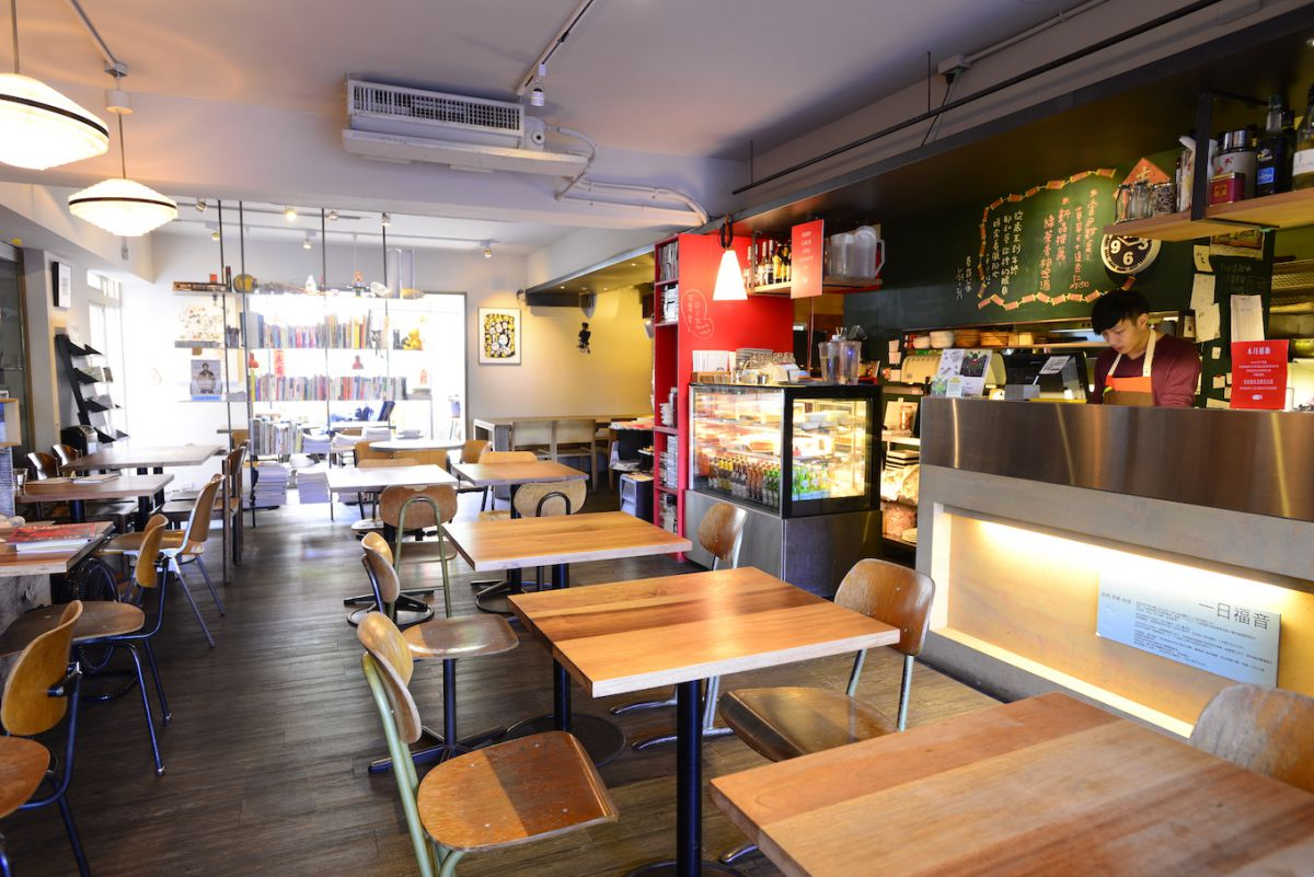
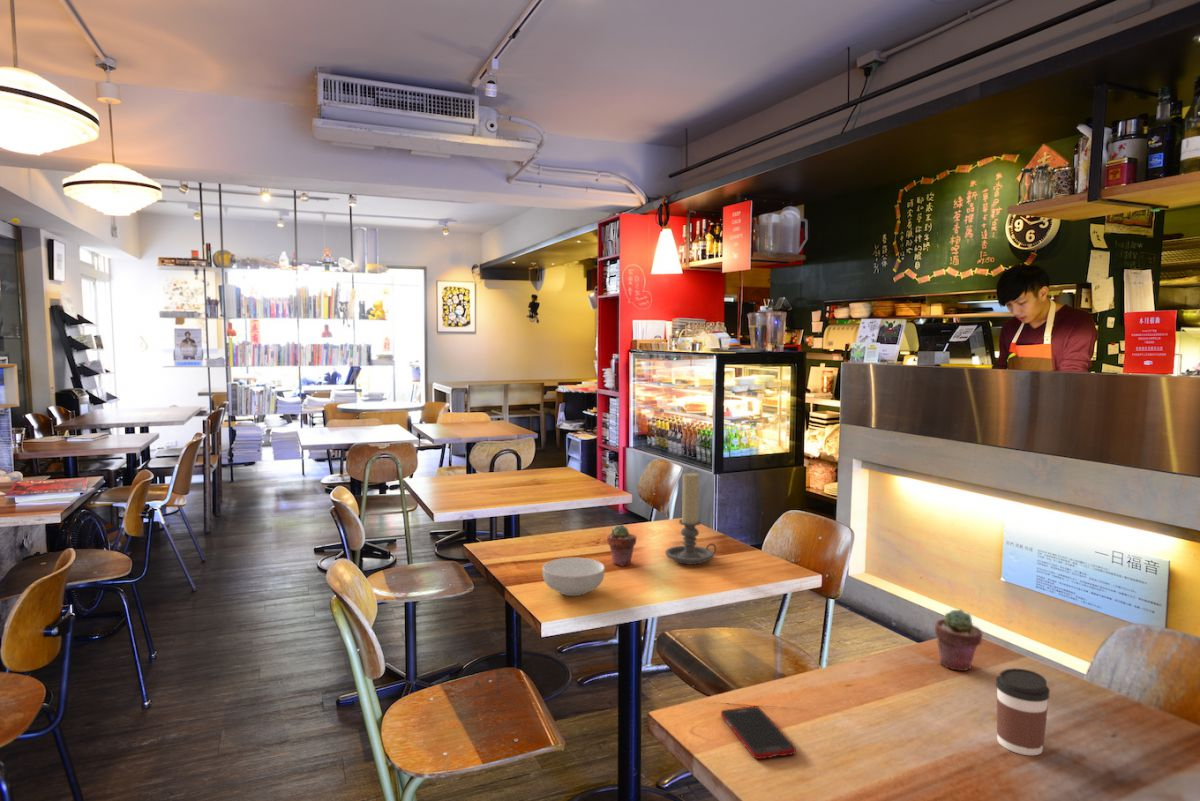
+ coffee cup (1021, 710)
+ potted succulent (621, 543)
+ cereal bowl (573, 578)
+ cell phone (756, 731)
+ potted succulent (957, 637)
+ candle holder (694, 515)
